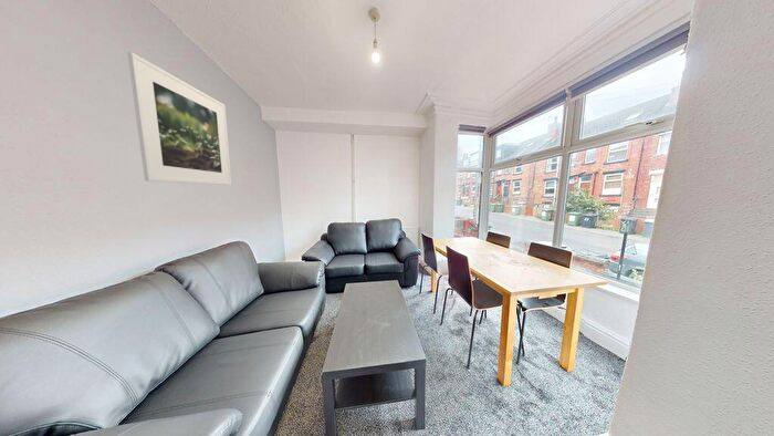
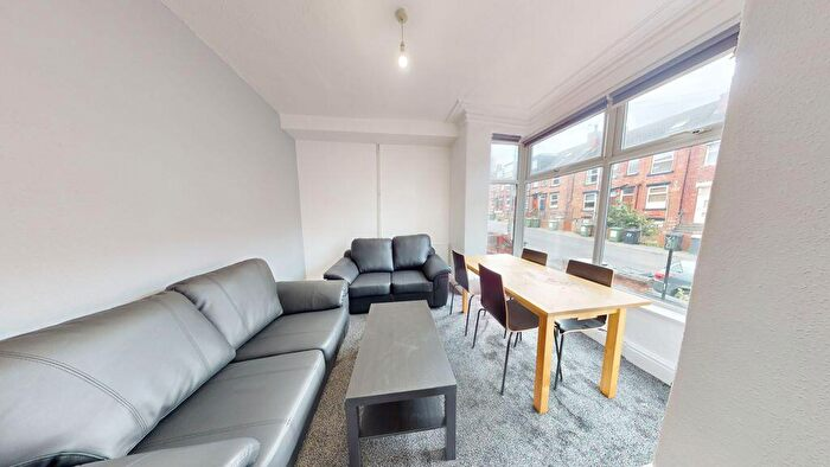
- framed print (192, 135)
